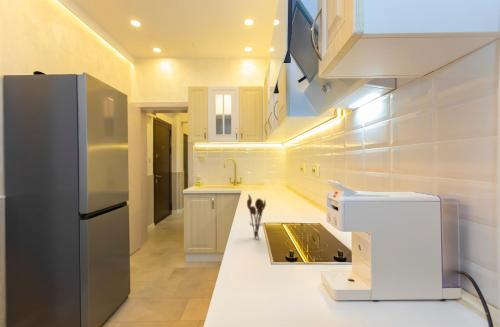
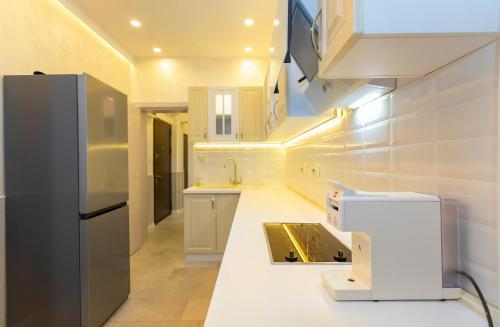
- utensil holder (254, 216)
